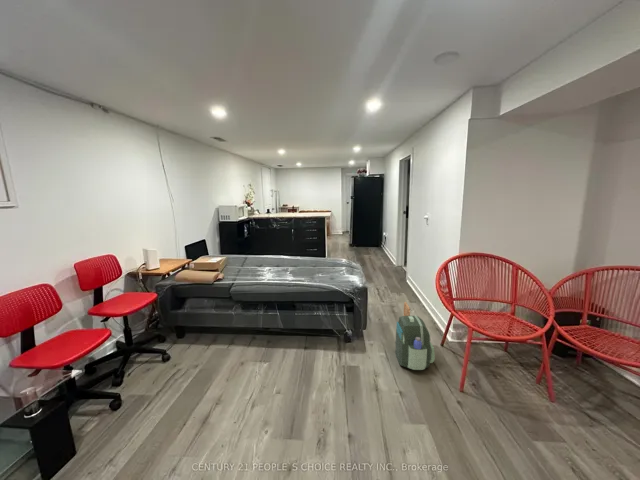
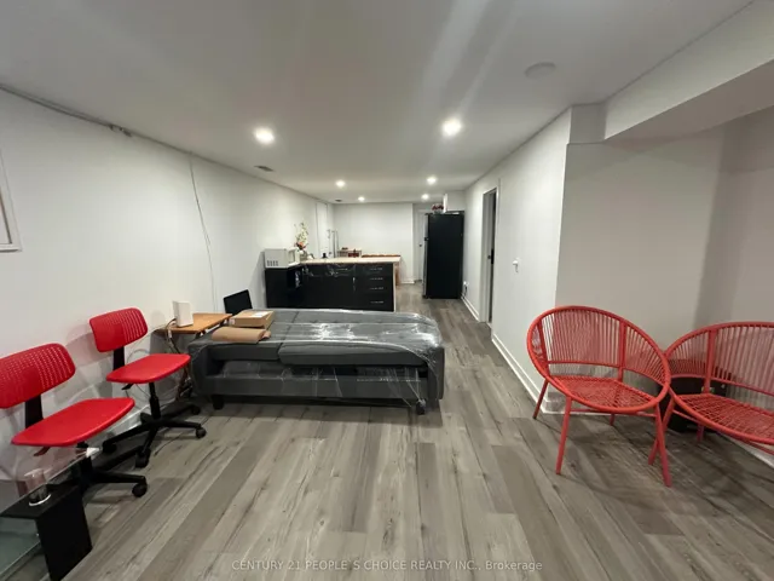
- backpack (413, 335)
